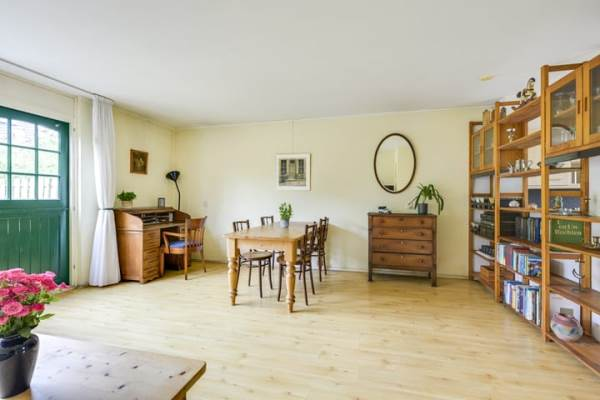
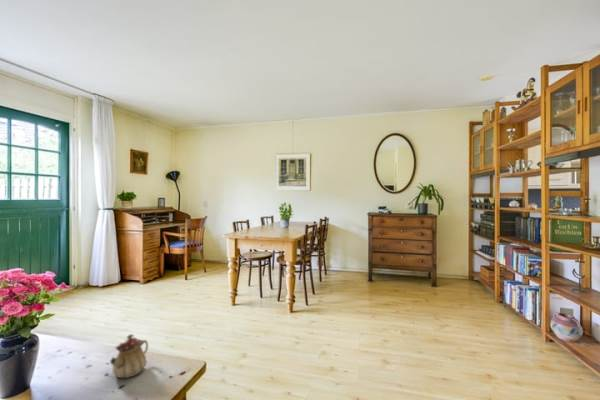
+ teapot (131, 351)
